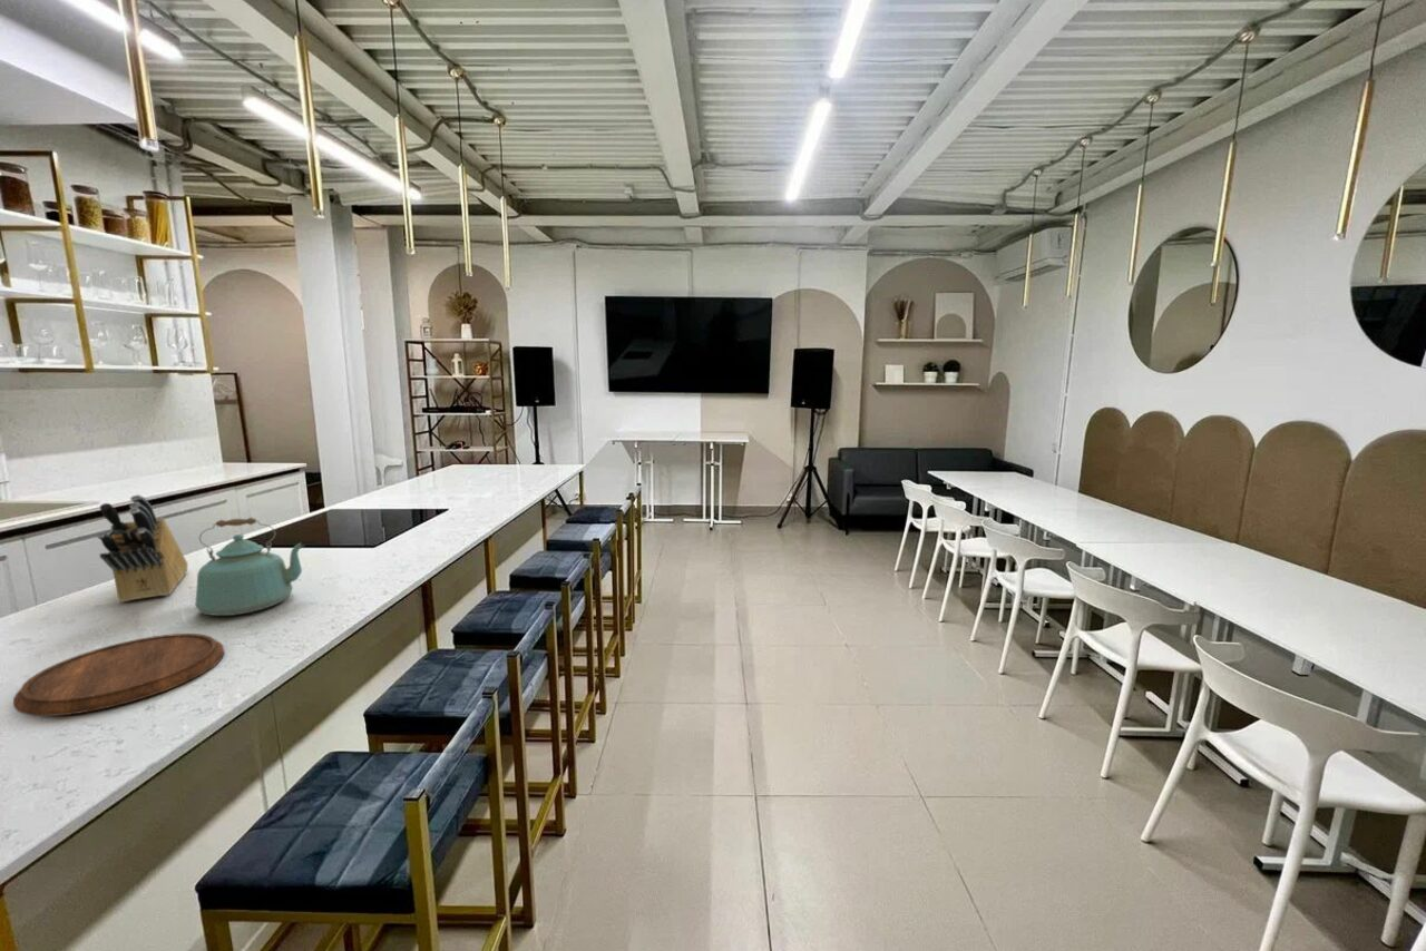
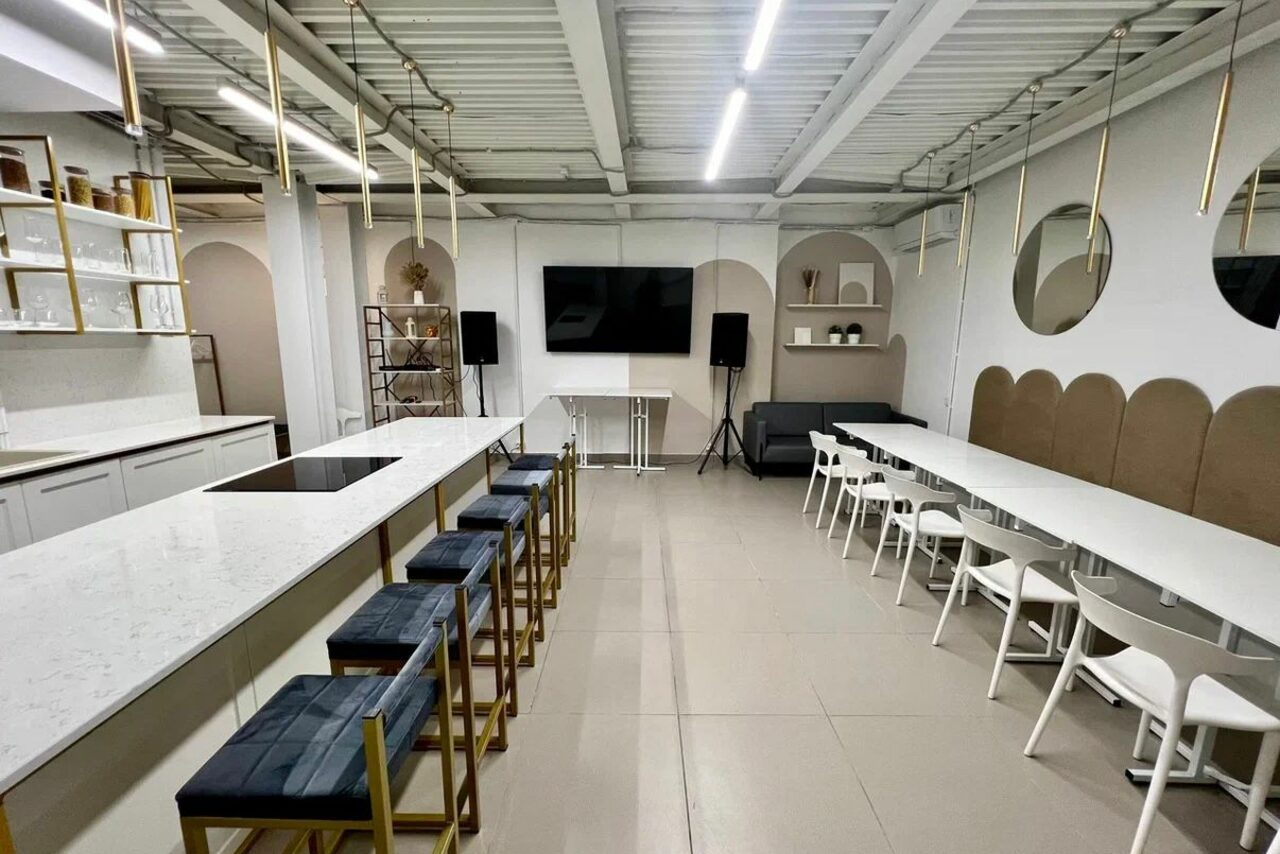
- knife block (144, 540)
- cutting board (127, 668)
- kettle (251, 560)
